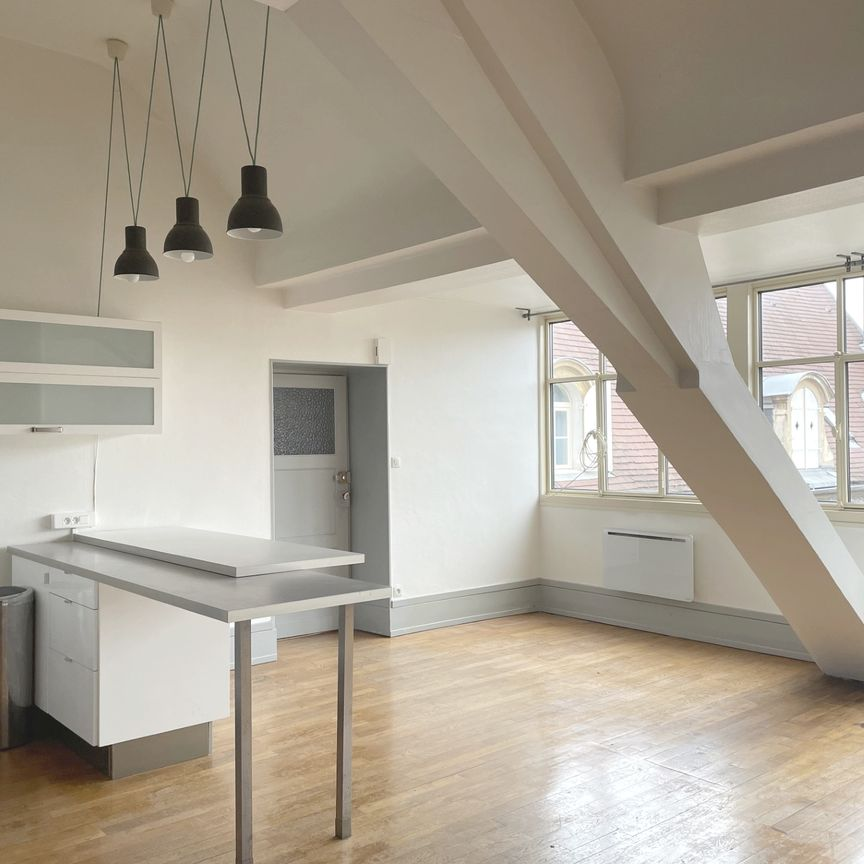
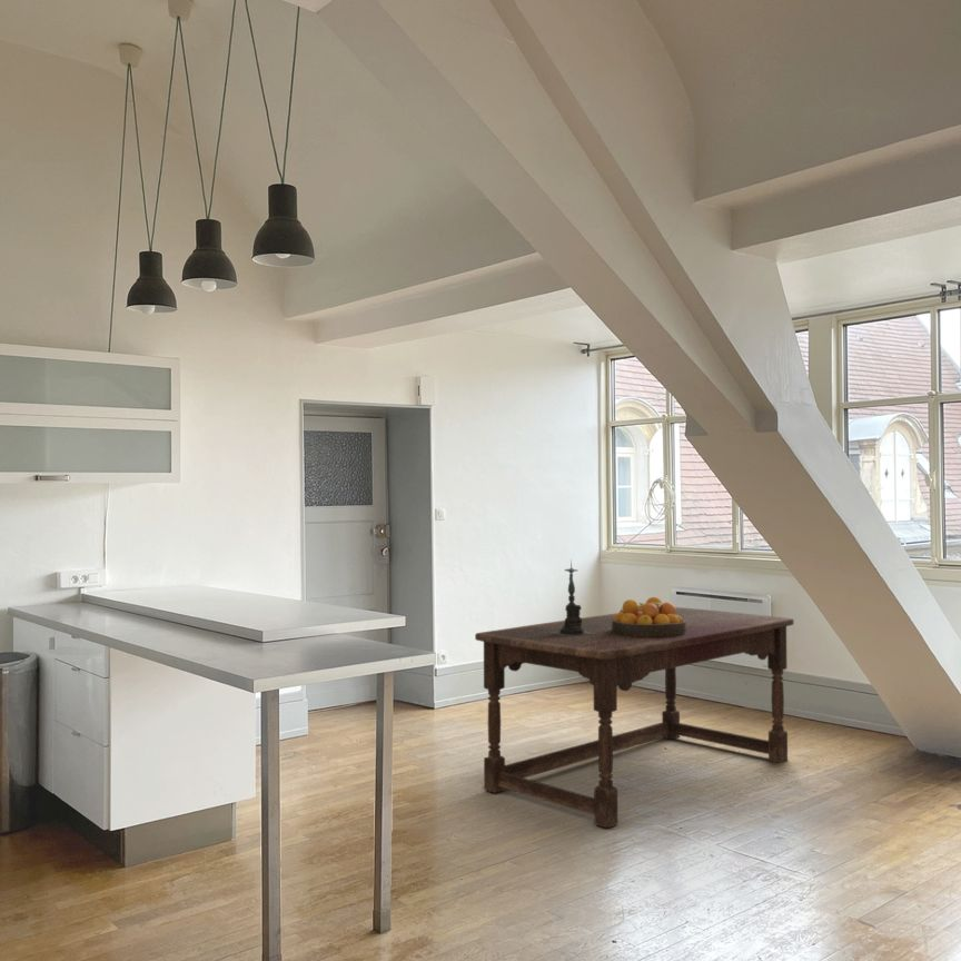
+ dining table (630, 687)
+ candle holder (571, 595)
+ fruit bowl (648, 614)
